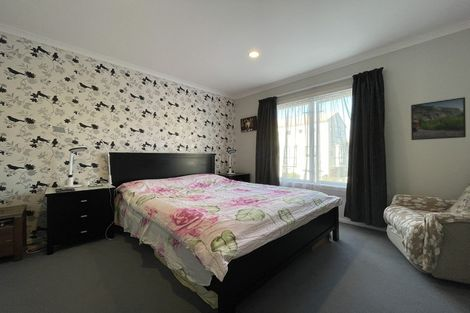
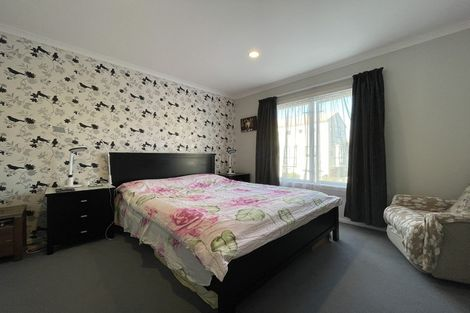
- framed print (436, 120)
